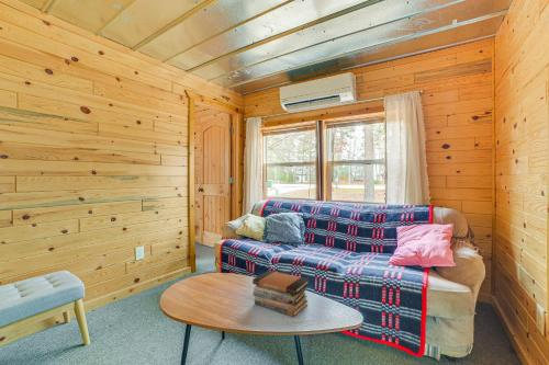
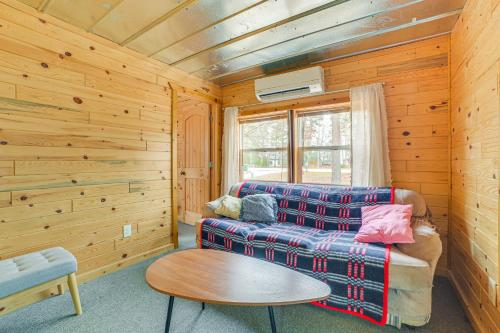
- book stack (280, 290)
